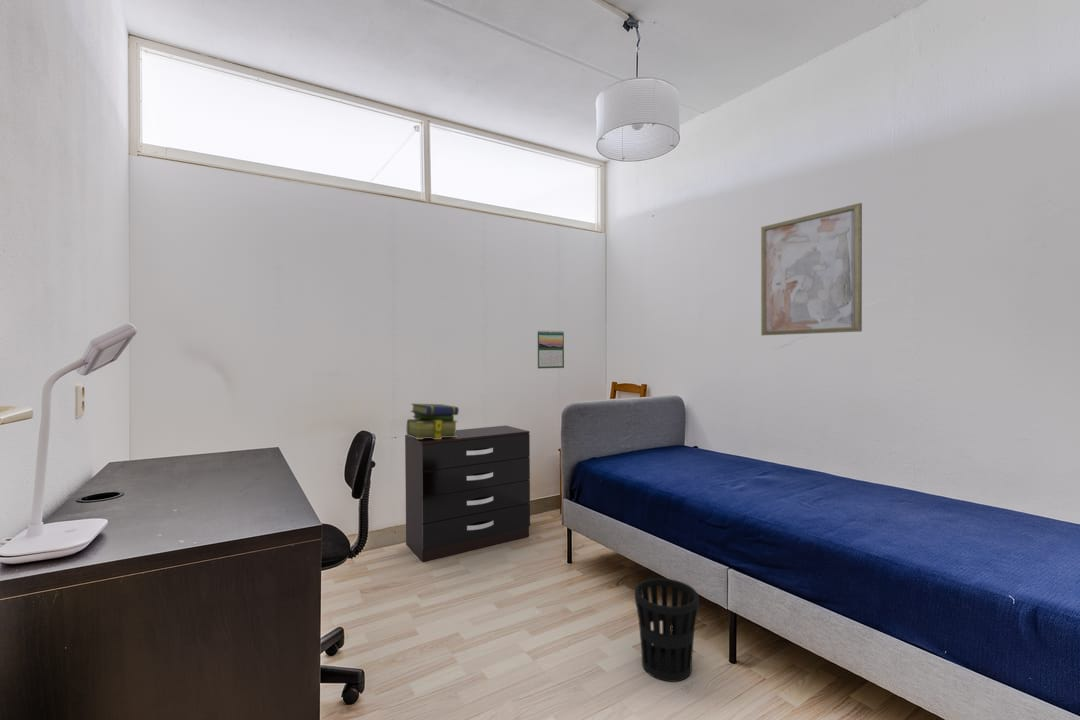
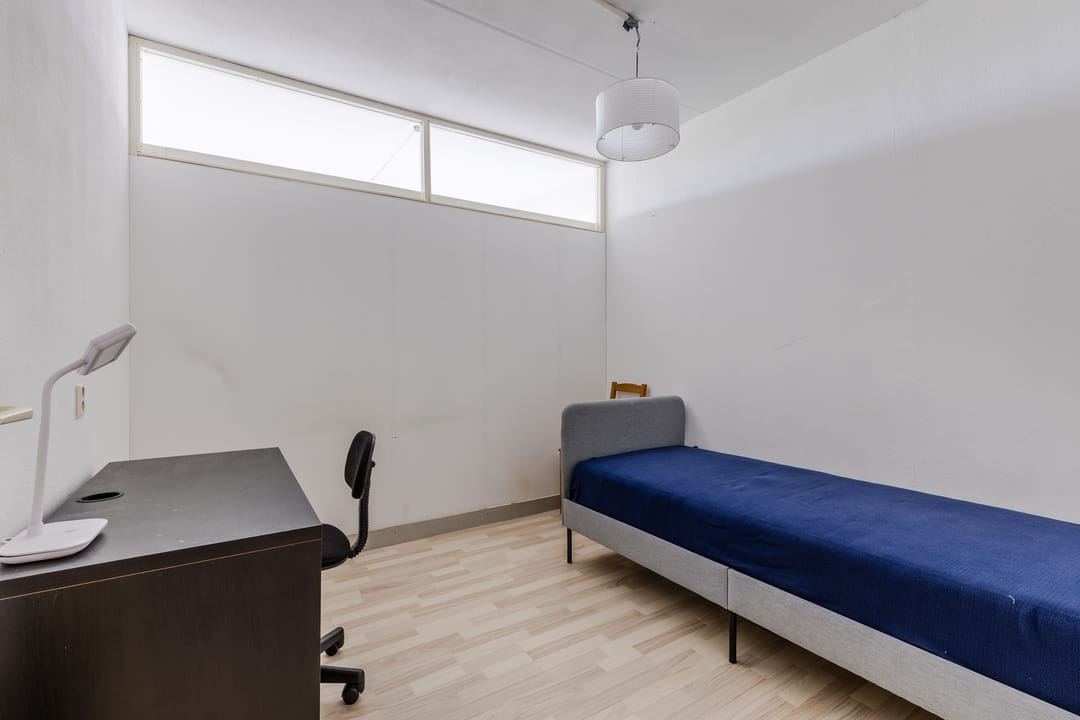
- wastebasket (666, 628)
- wall art (806, 274)
- dresser (469, 487)
- stack of books (433, 419)
- calendar (550, 349)
